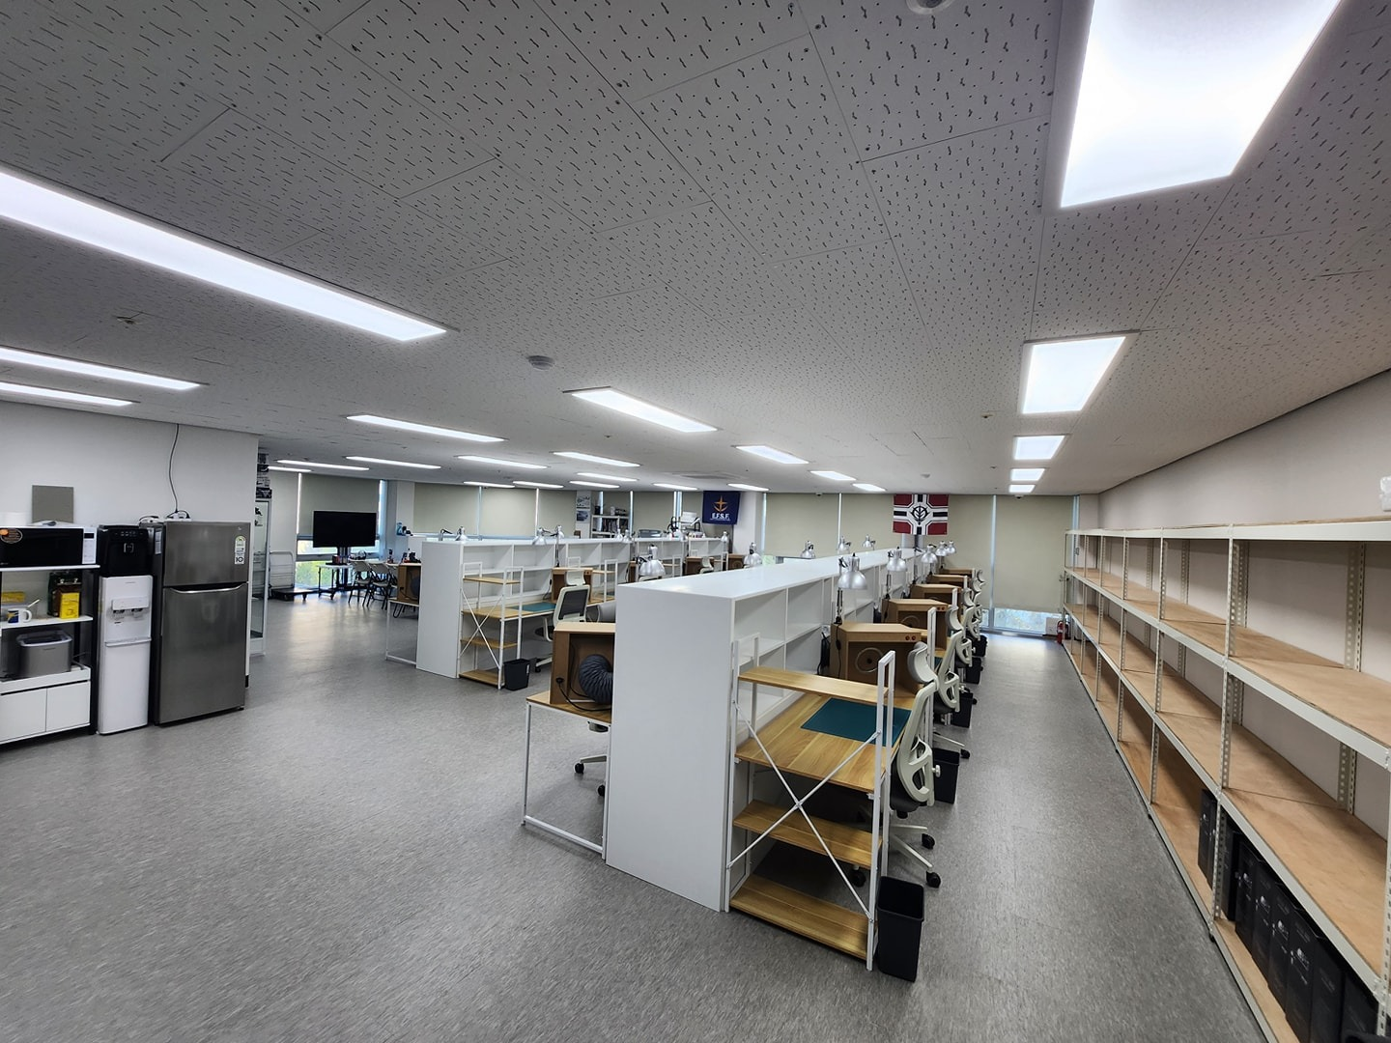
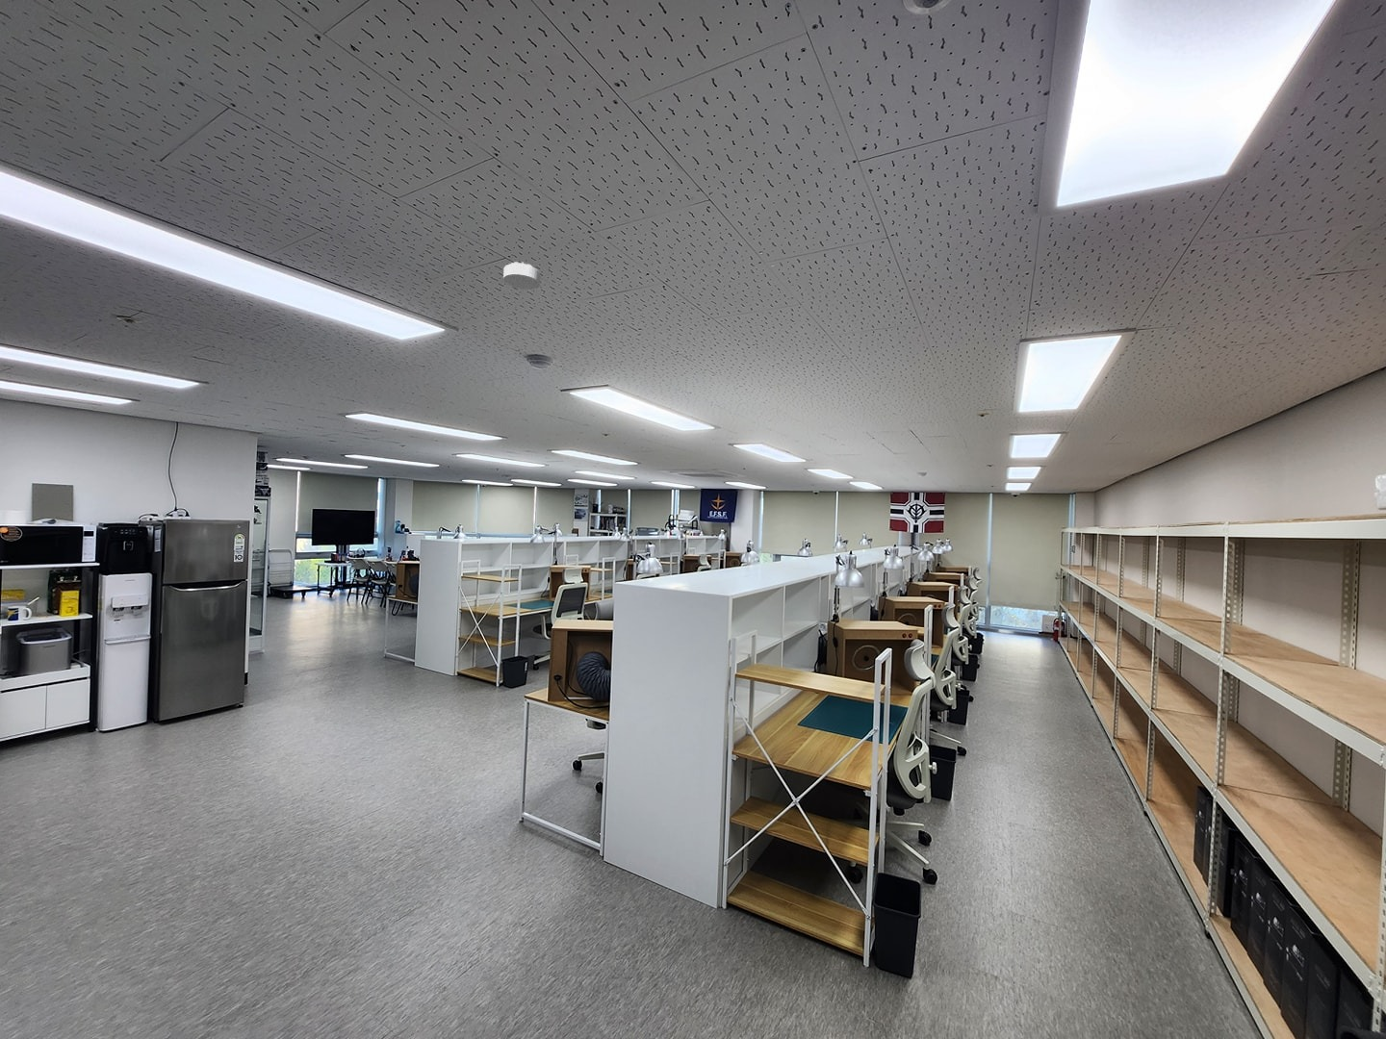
+ smoke detector (522, 273)
